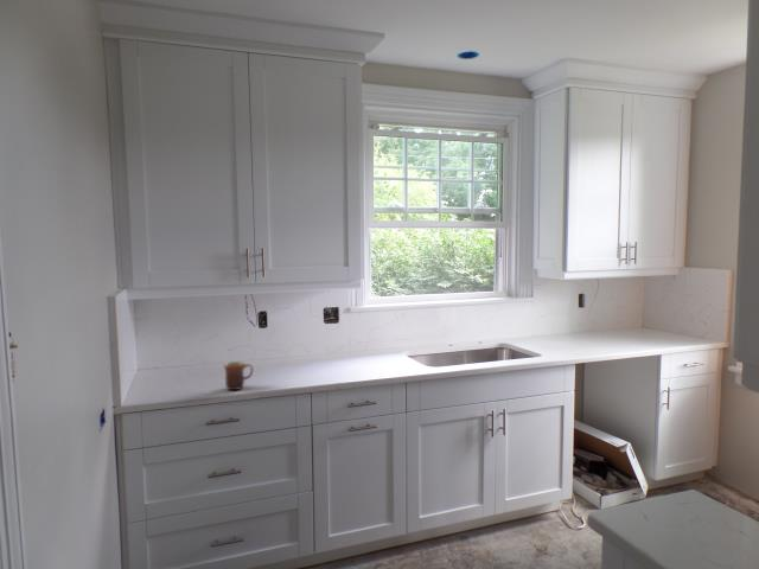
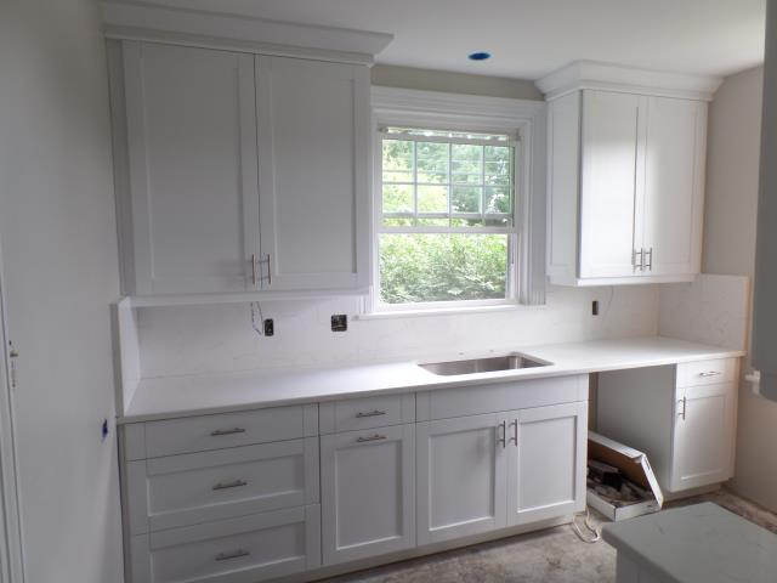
- mug (238, 376)
